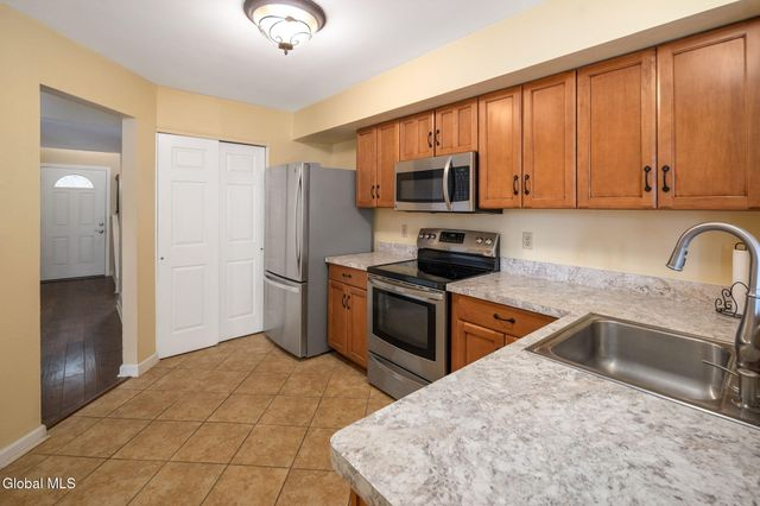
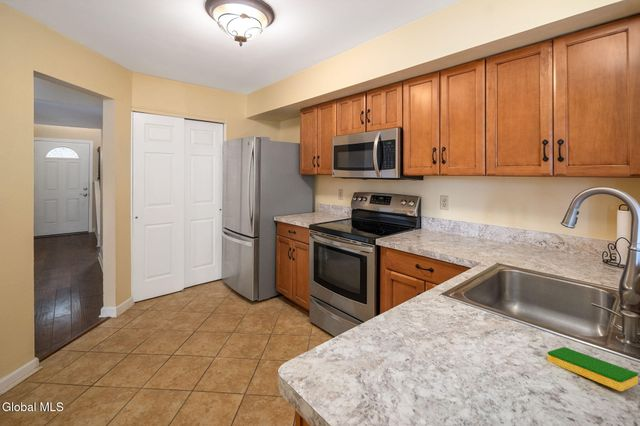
+ dish sponge (589, 366)
